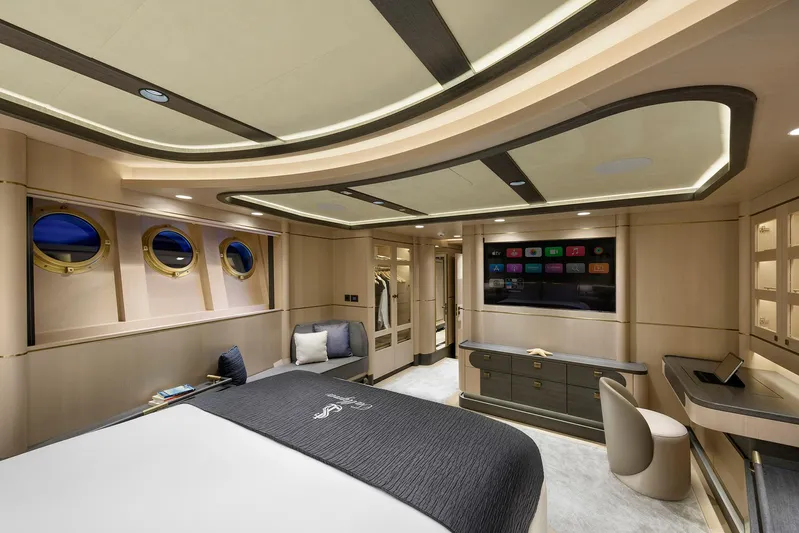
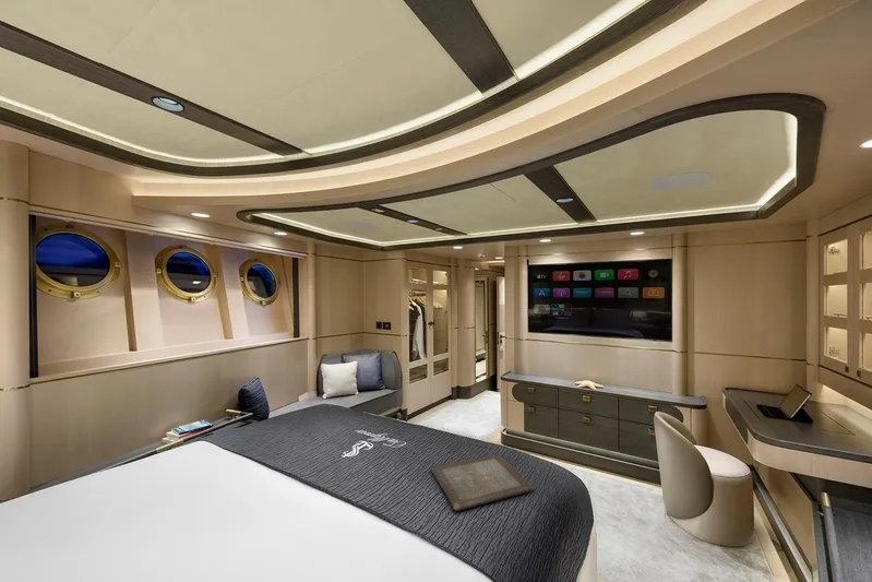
+ serving tray (479, 478)
